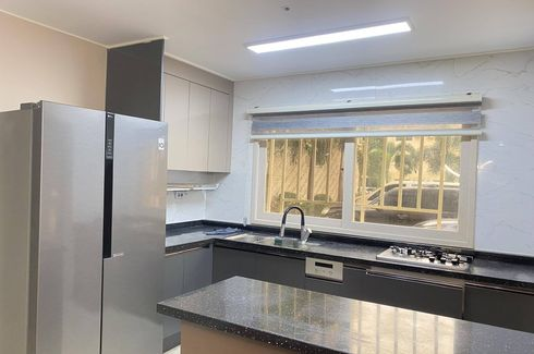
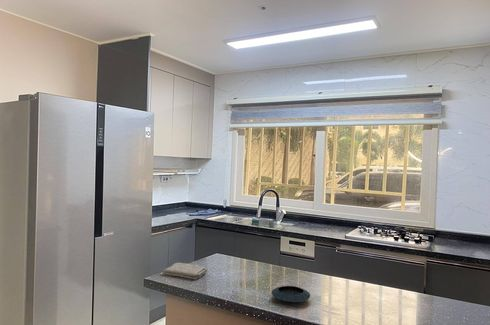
+ washcloth (185, 270)
+ saucer (290, 292)
